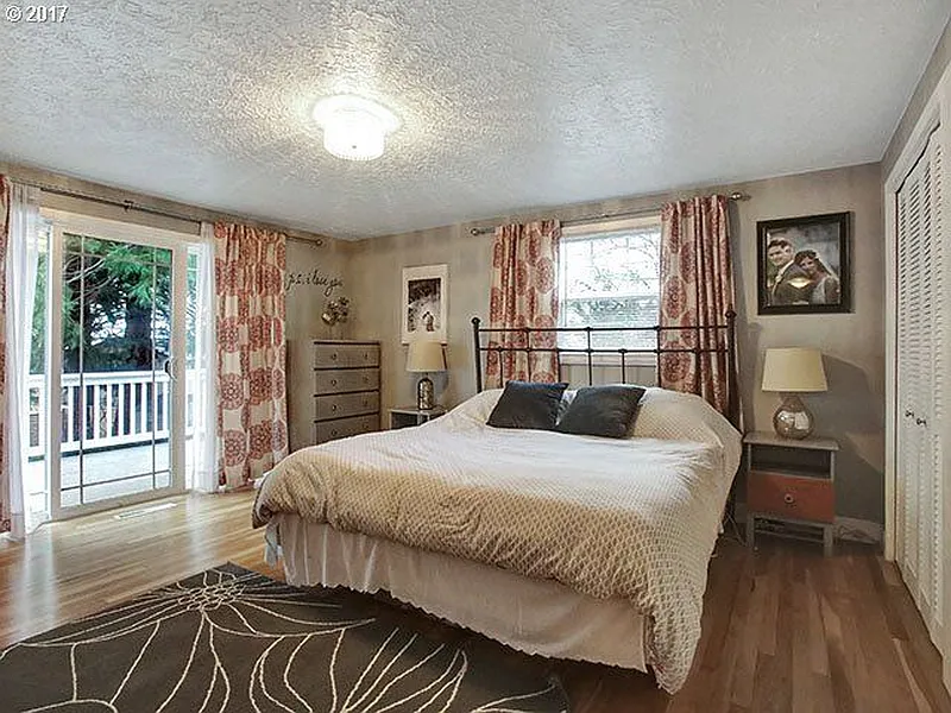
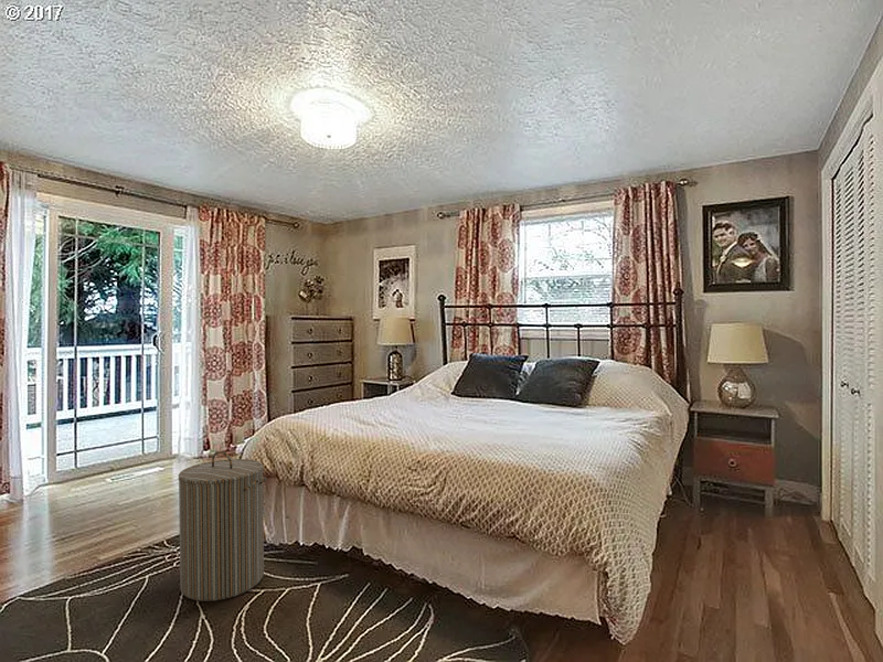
+ laundry hamper (222, 515)
